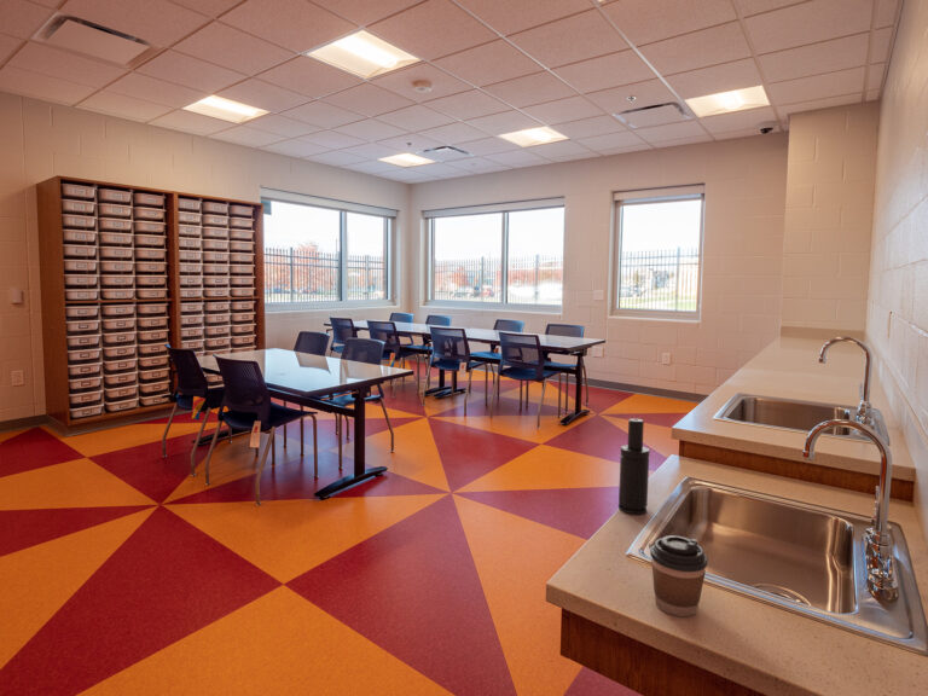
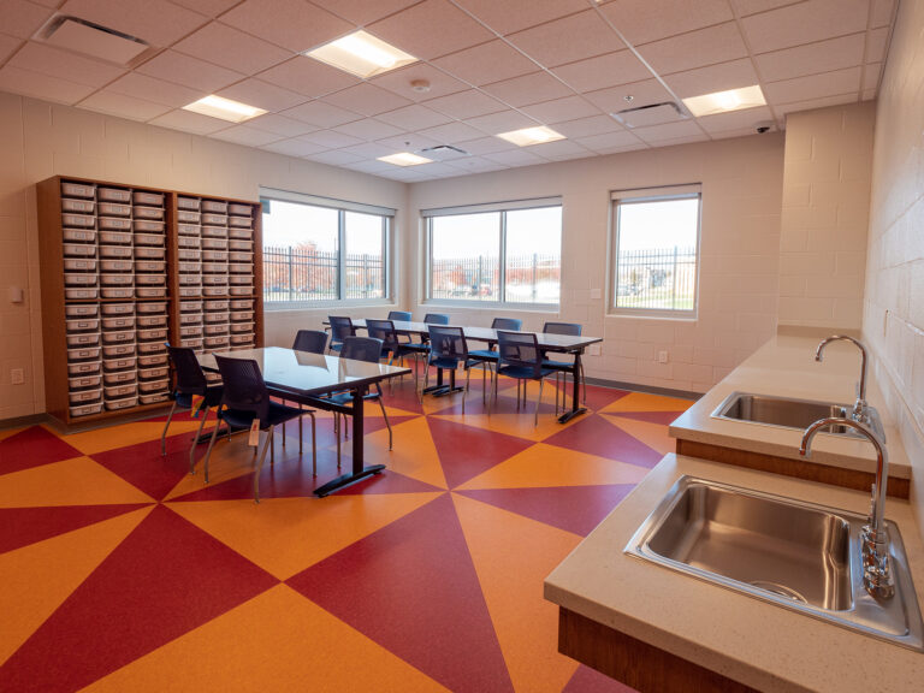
- coffee cup (677, 572)
- soap dispenser (634, 464)
